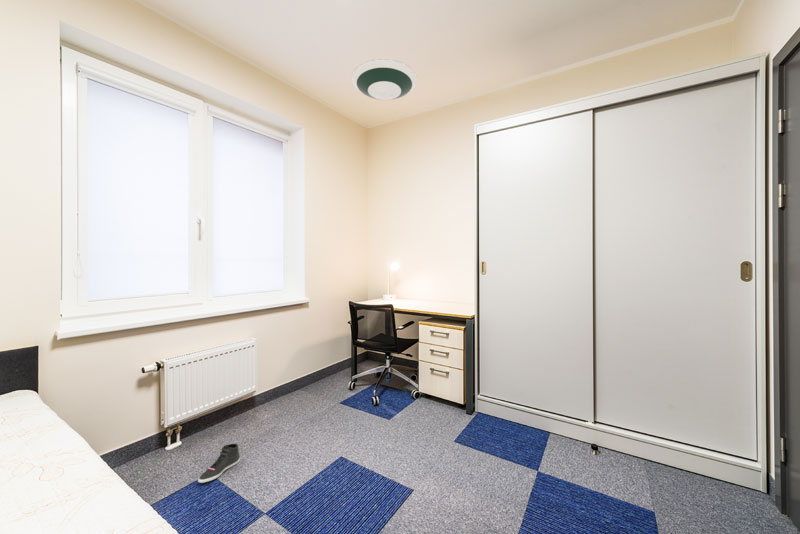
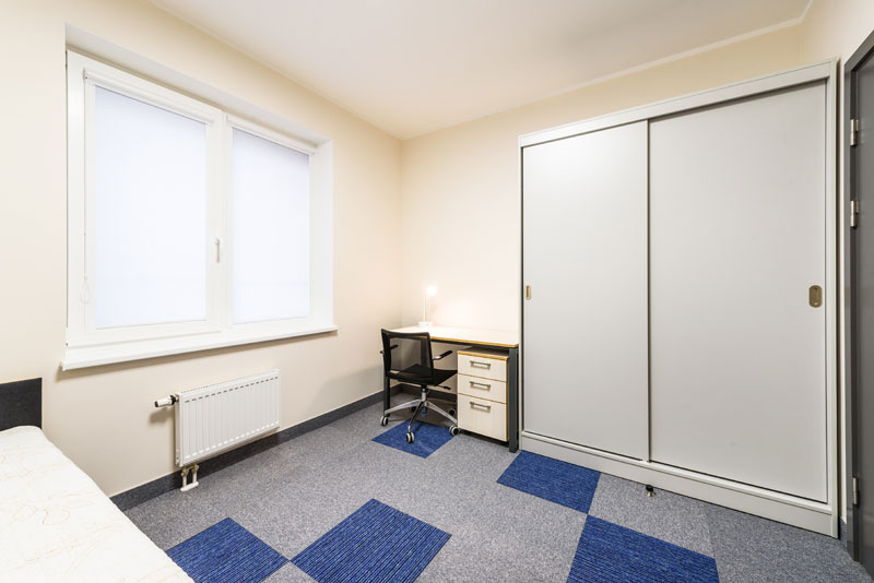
- sneaker (219, 460)
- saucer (384, 88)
